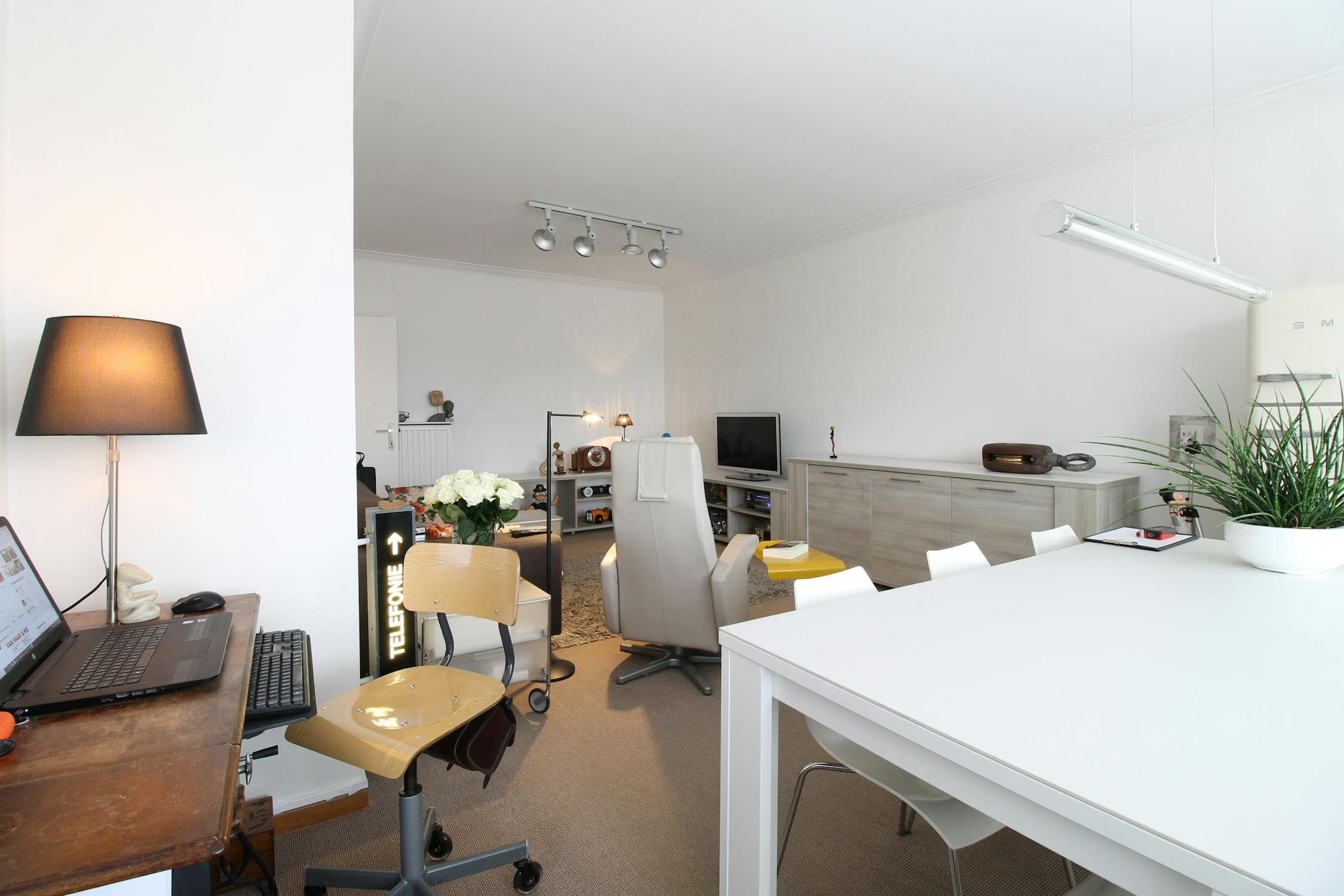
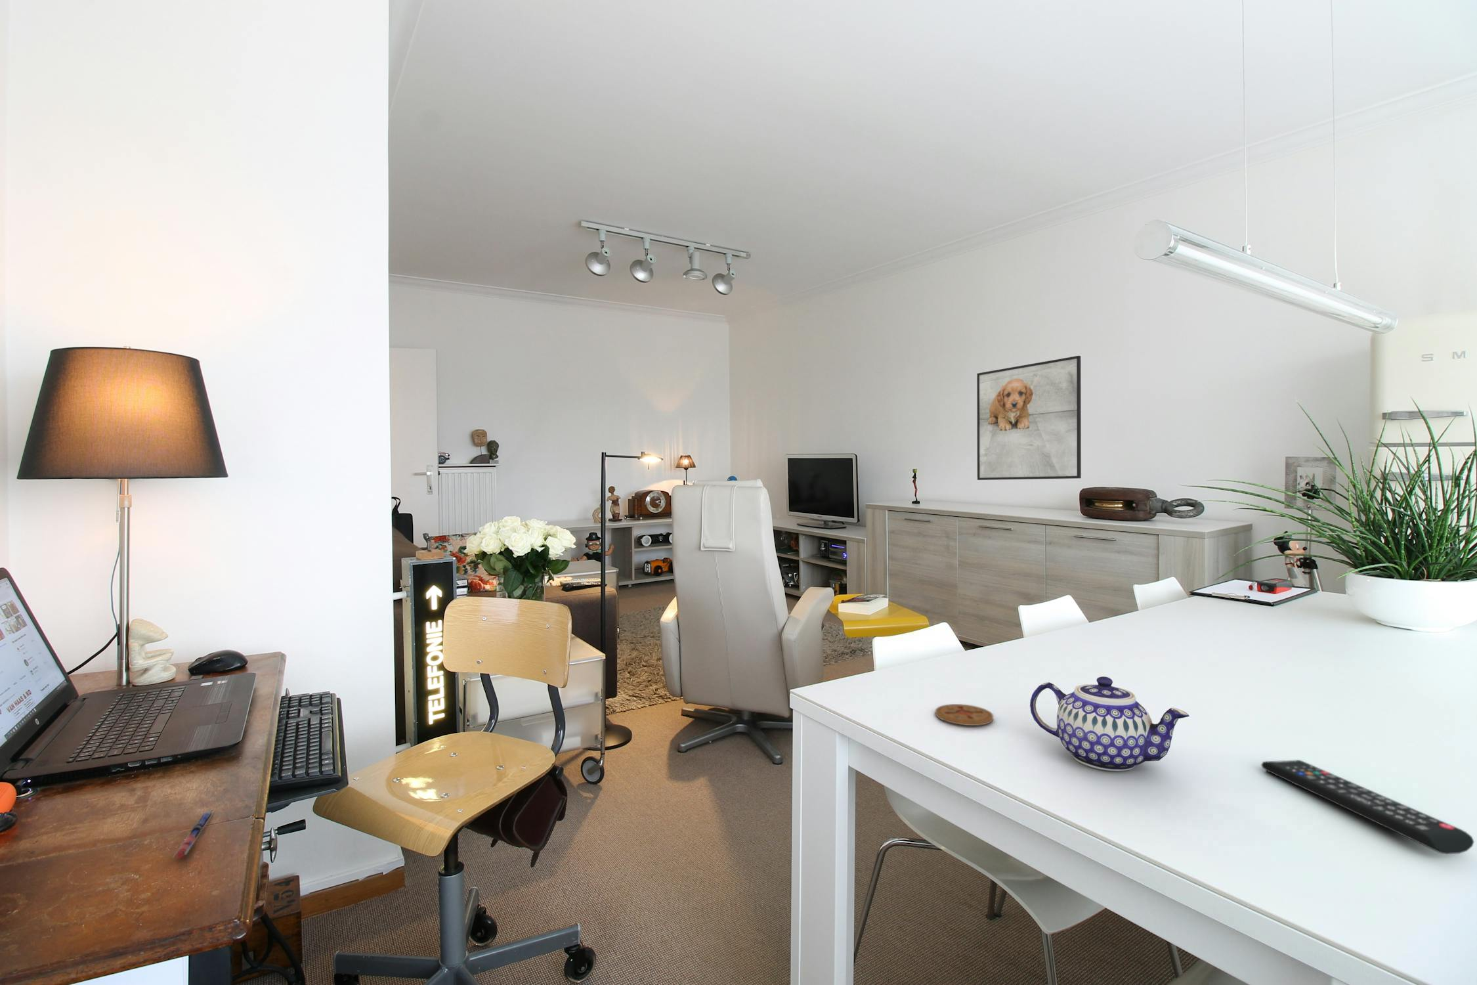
+ pen (195, 831)
+ coaster (964, 713)
+ teapot (1104, 718)
+ remote control (1354, 799)
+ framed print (1025, 422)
